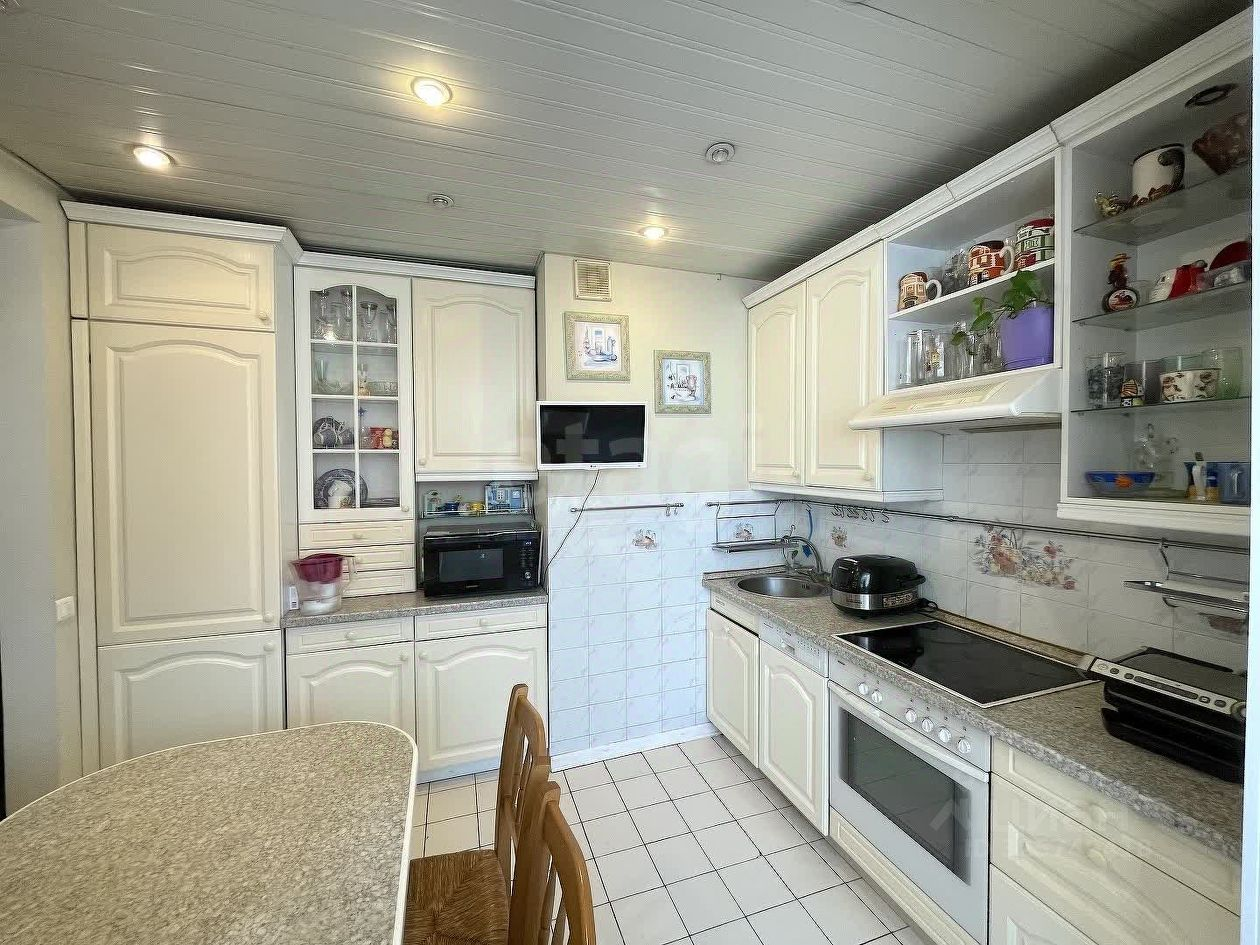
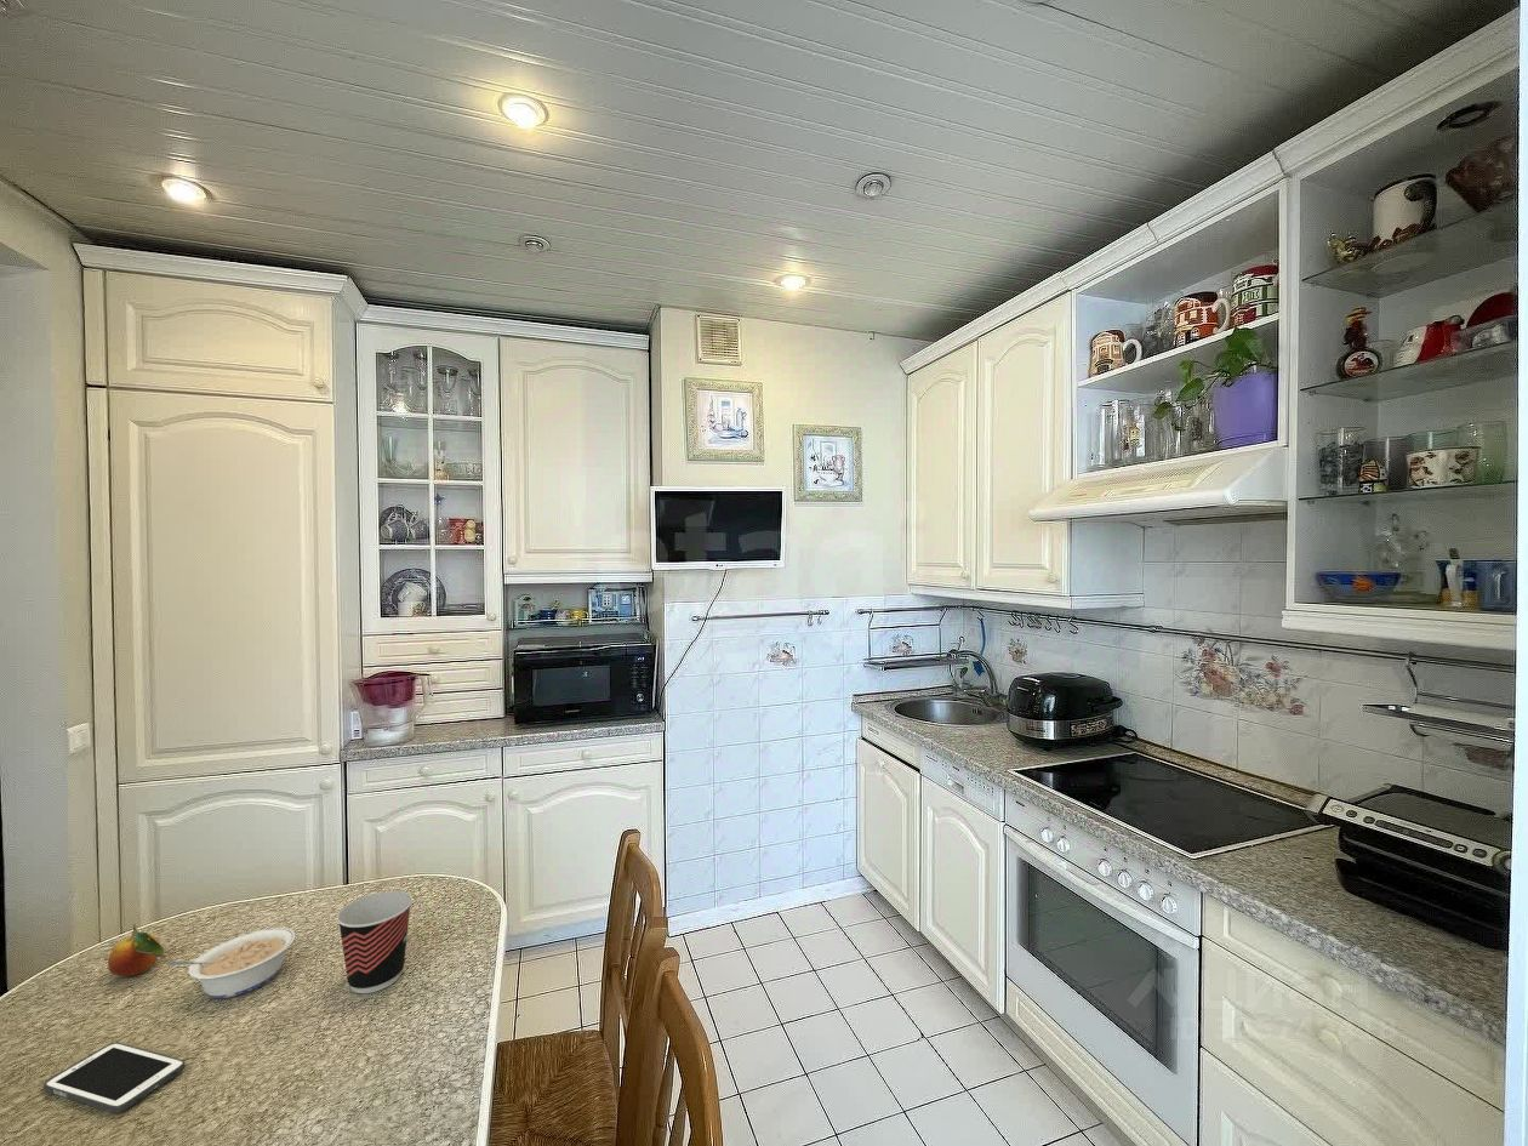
+ fruit (142, 950)
+ cup (376, 942)
+ cell phone (115, 1076)
+ legume (240, 964)
